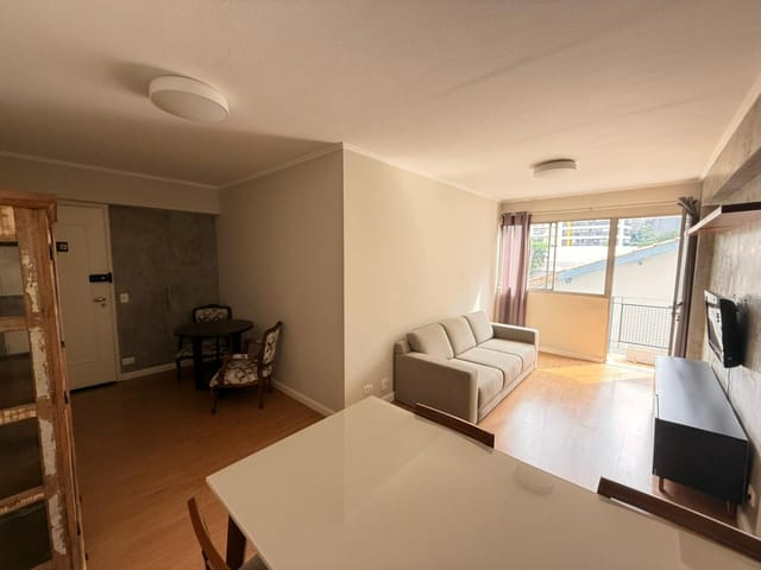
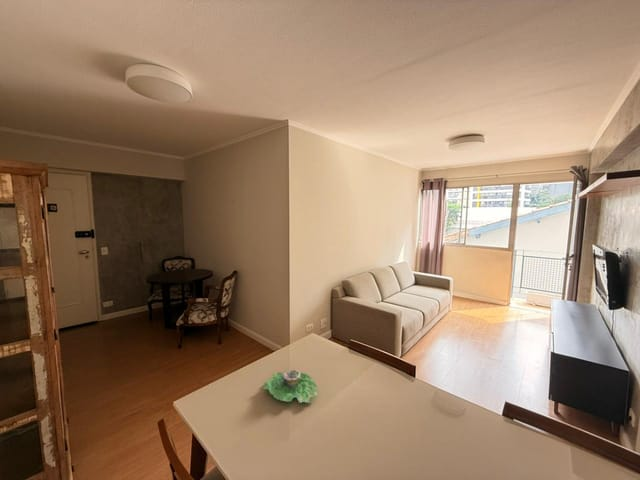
+ succulent planter (292, 381)
